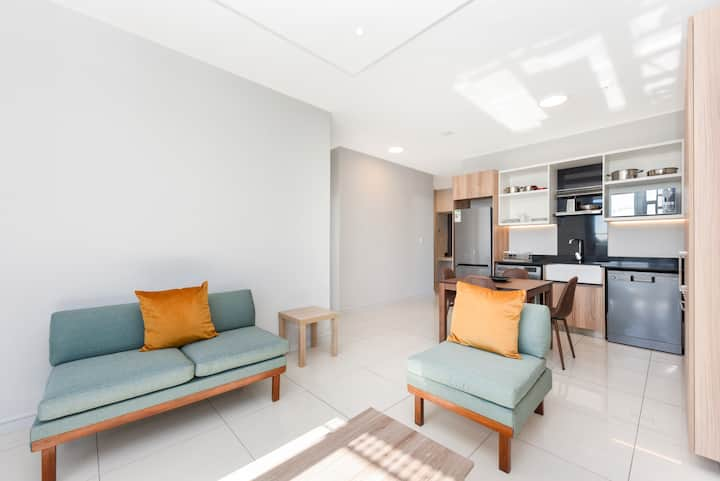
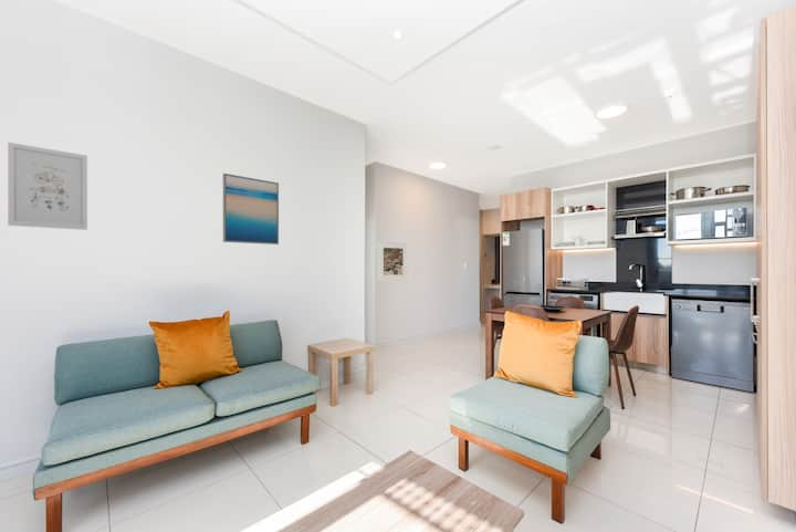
+ wall art (252, 210)
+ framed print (392, 261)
+ wall art (50, 188)
